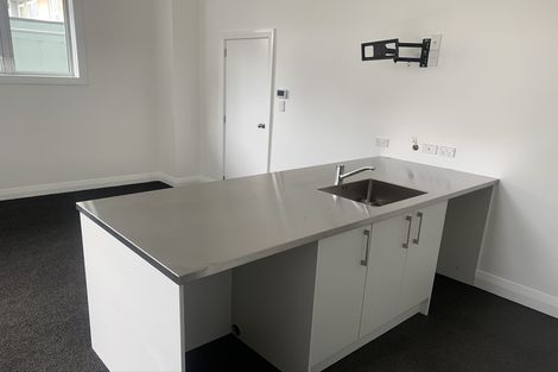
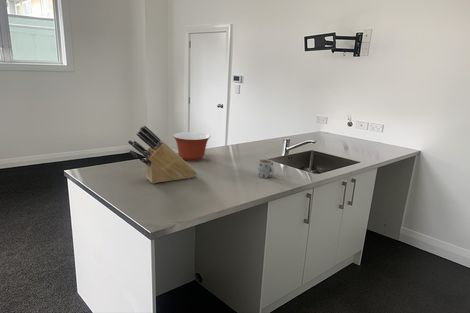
+ mug (267, 169)
+ knife block (163, 152)
+ mixing bowl (191, 147)
